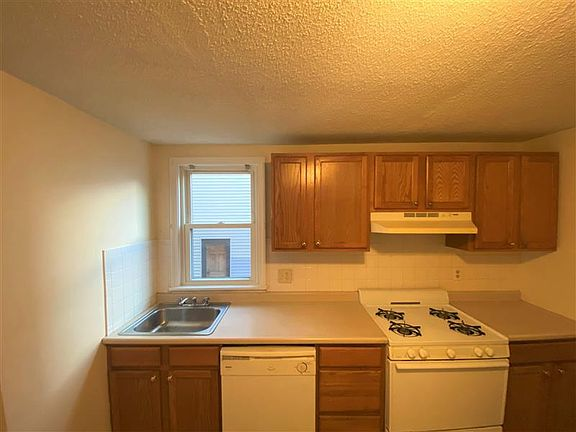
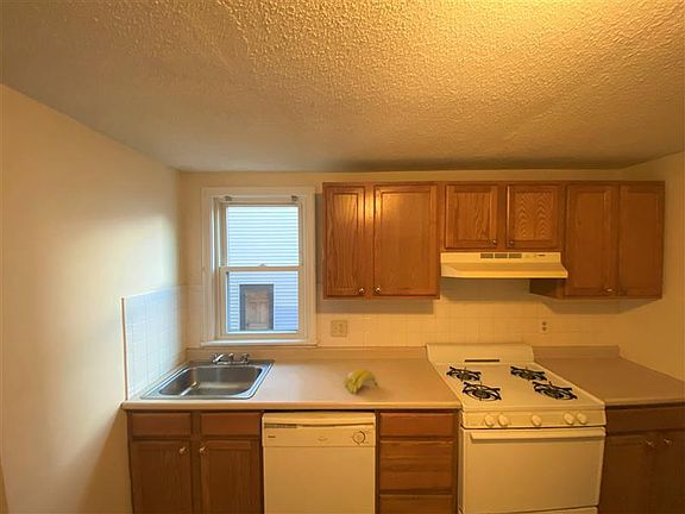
+ banana (363, 378)
